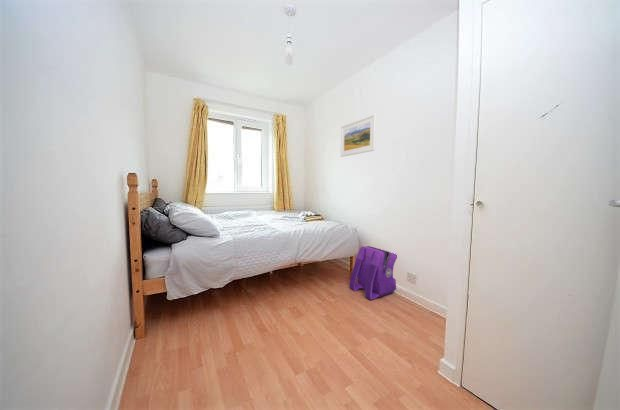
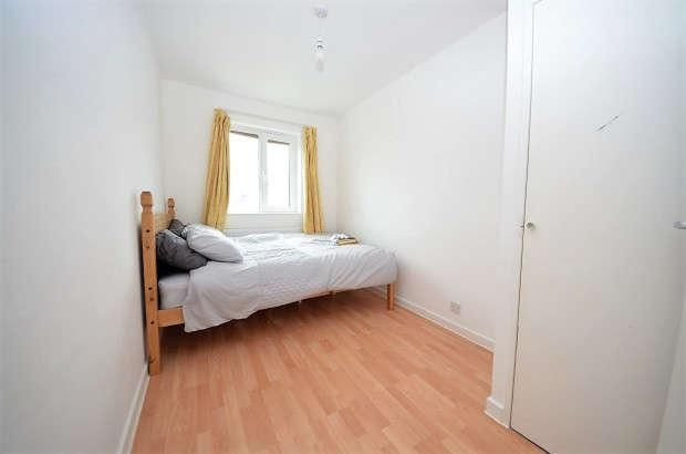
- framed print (356, 137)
- backpack (375, 269)
